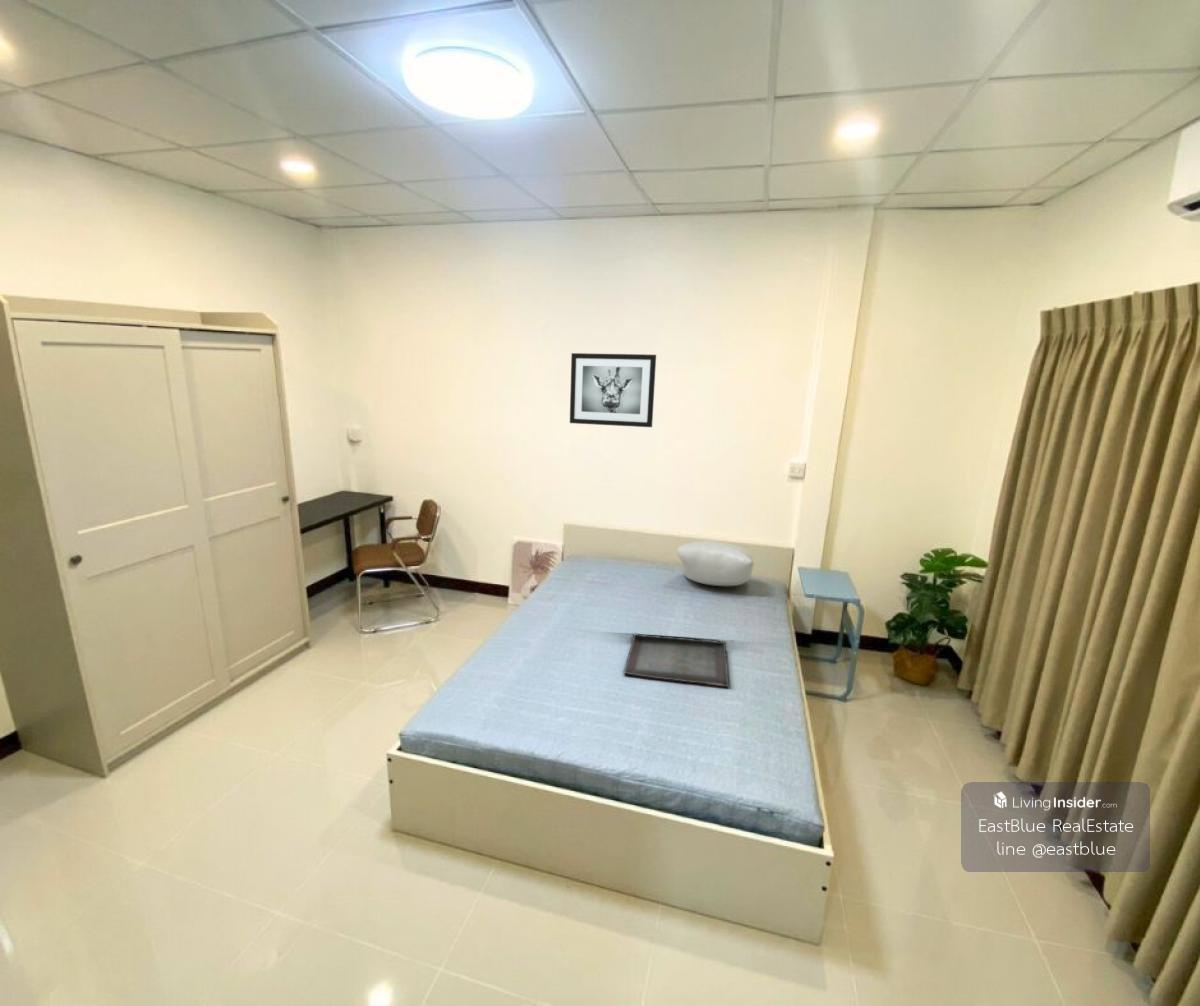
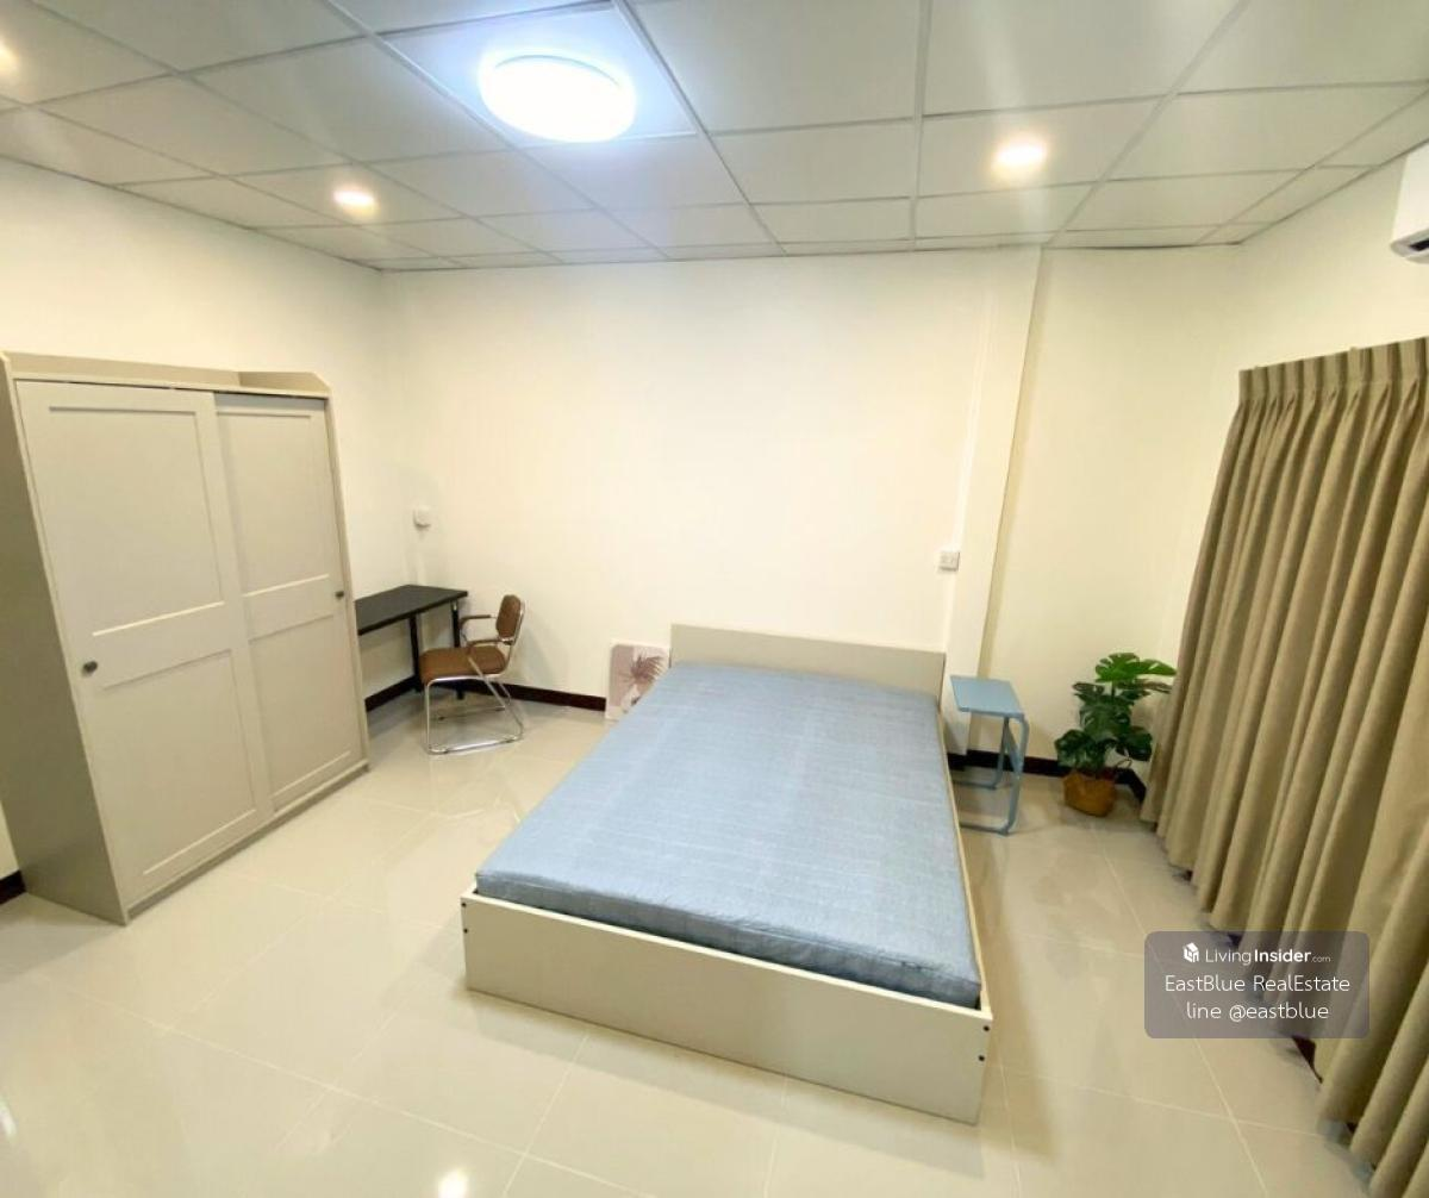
- pillow (715, 563)
- serving tray (677, 656)
- wall art (611, 390)
